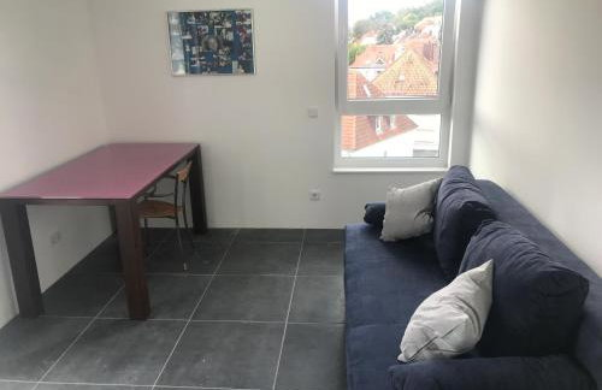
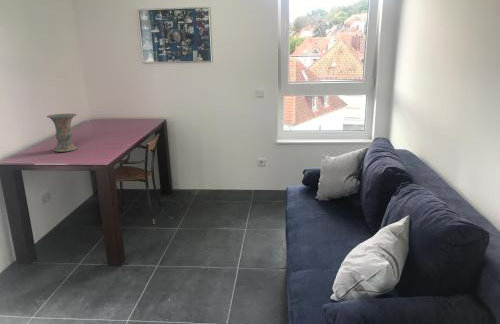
+ vase (64, 132)
